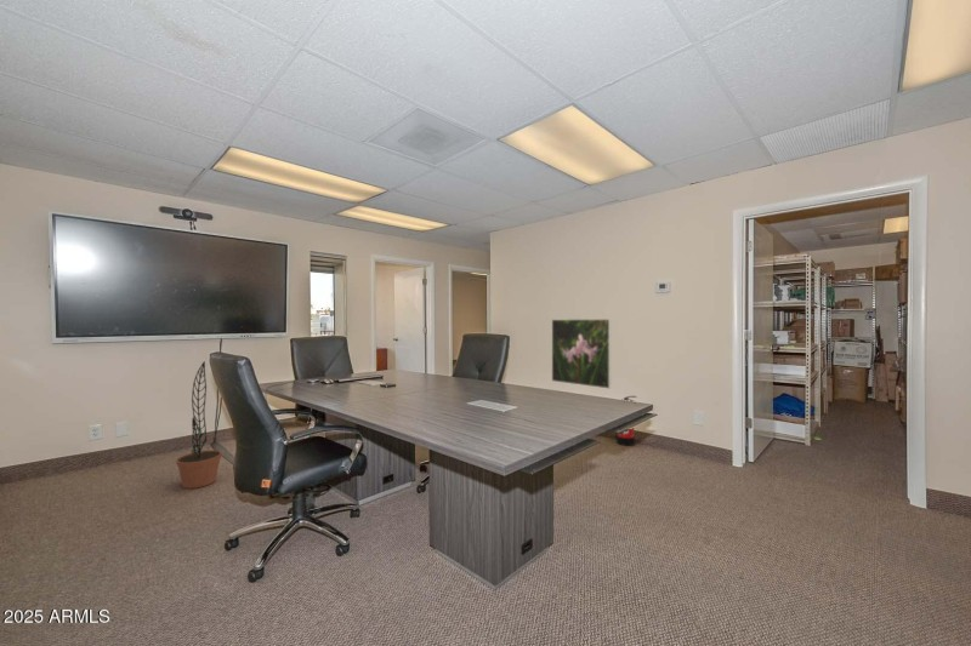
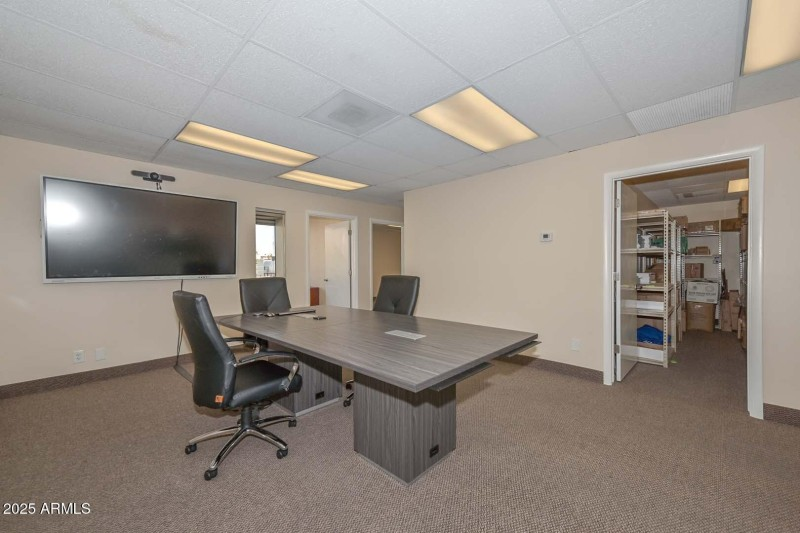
- decorative plant (199, 422)
- fire extinguisher (629, 429)
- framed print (579, 351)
